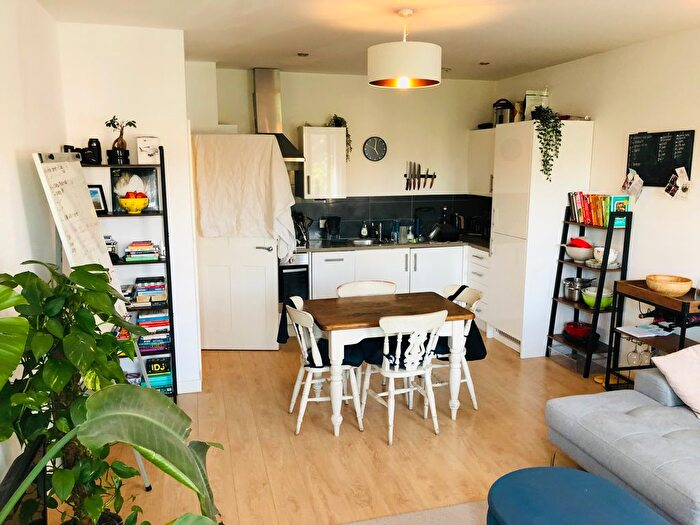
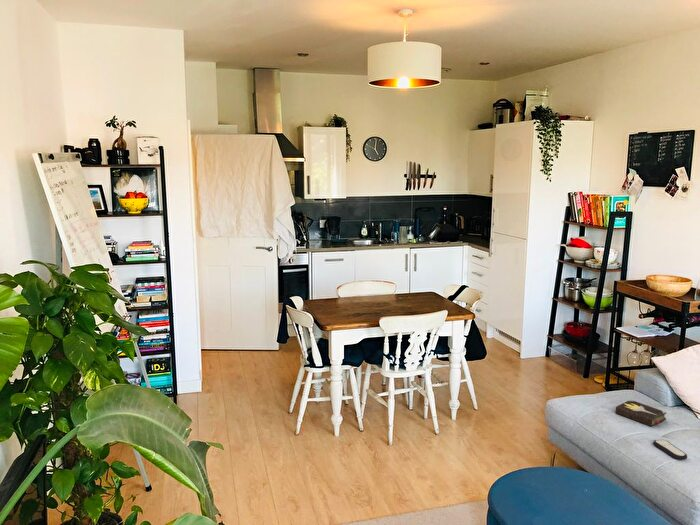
+ remote control (670, 449)
+ hardback book (640, 412)
